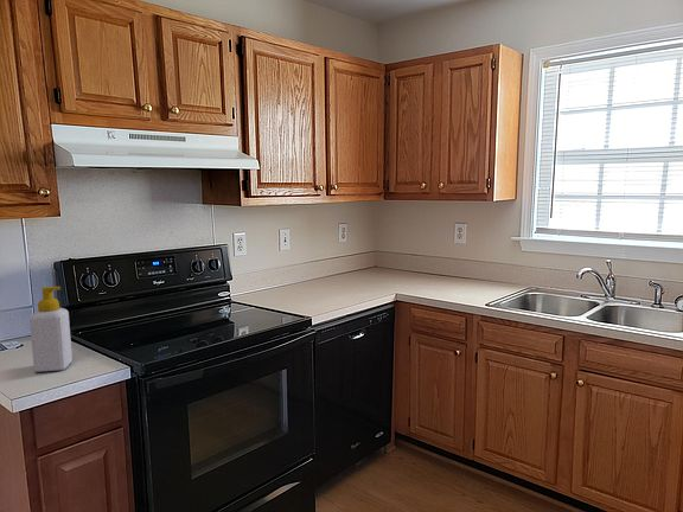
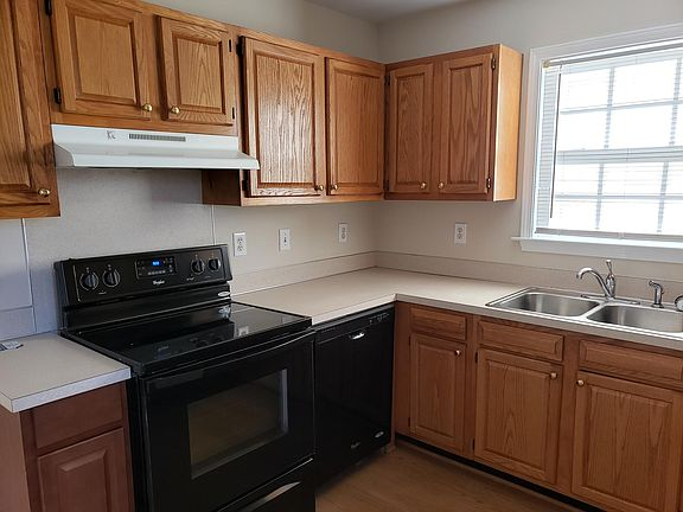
- soap bottle (50, 327)
